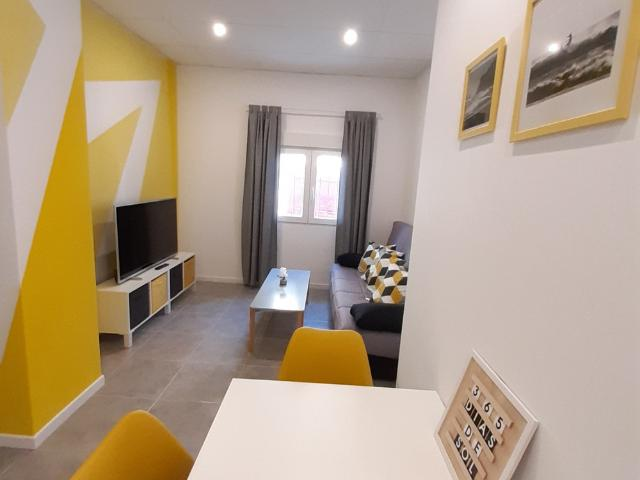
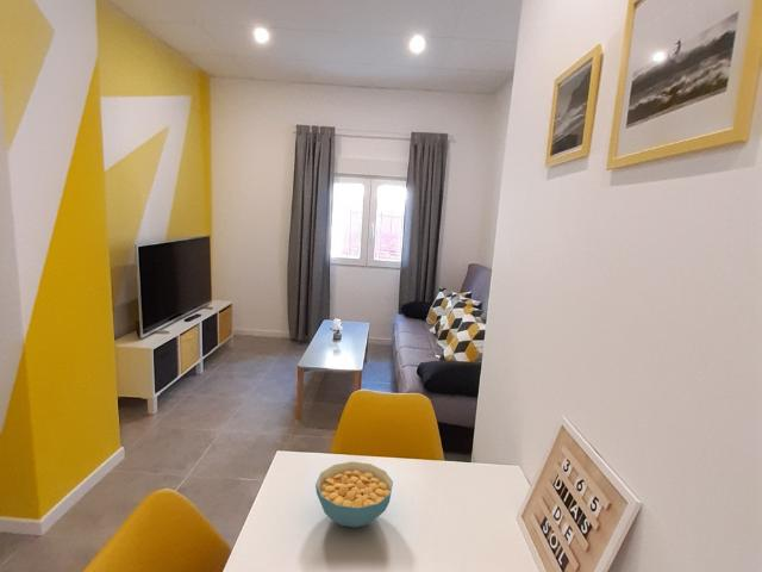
+ cereal bowl (354, 499)
